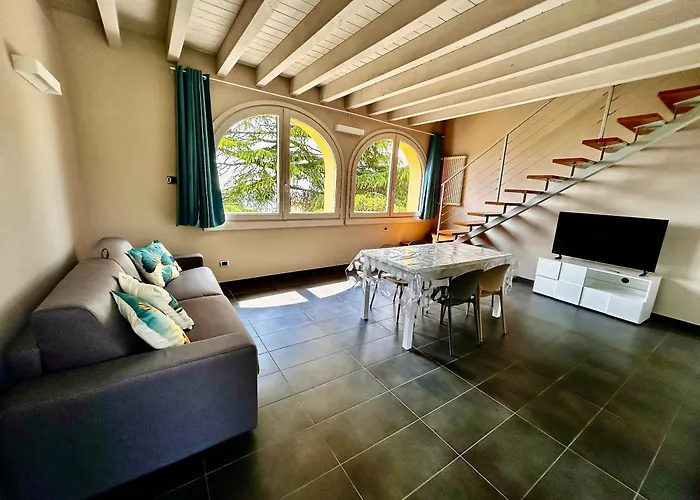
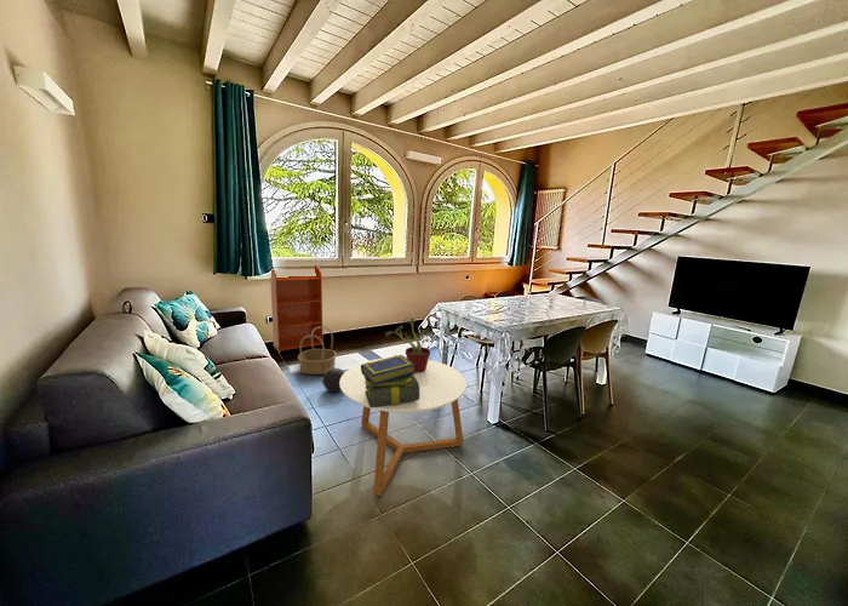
+ bookcase (297, 303)
+ basket (317, 350)
+ coffee table (405, 412)
+ potted plant (407, 342)
+ decorative ball (334, 379)
+ stack of books (389, 379)
